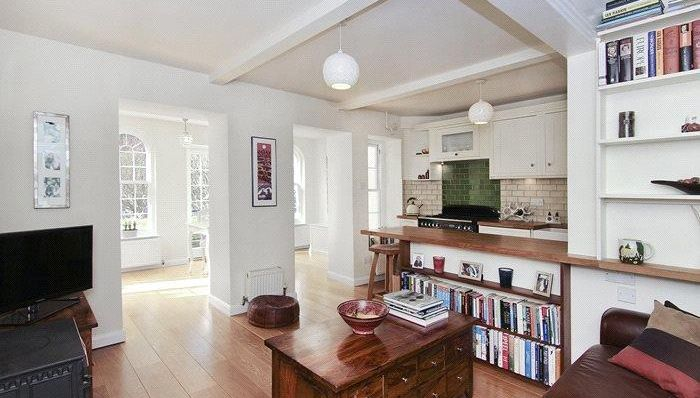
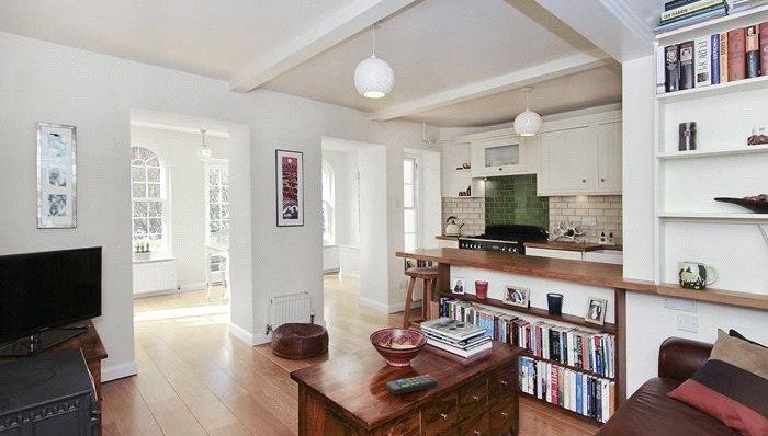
+ remote control (411, 383)
